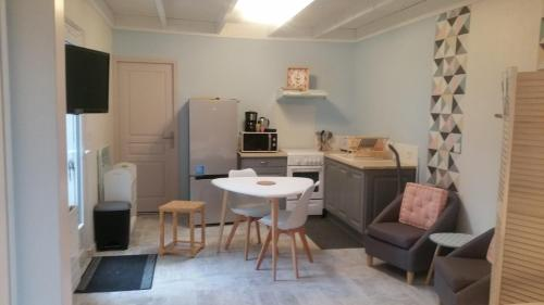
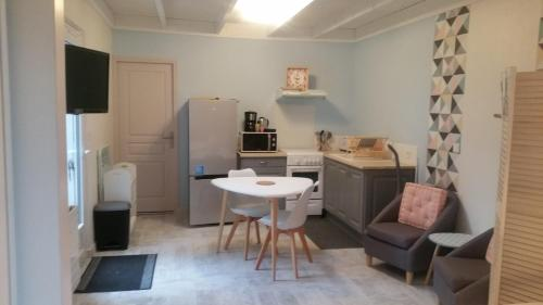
- side table (176, 227)
